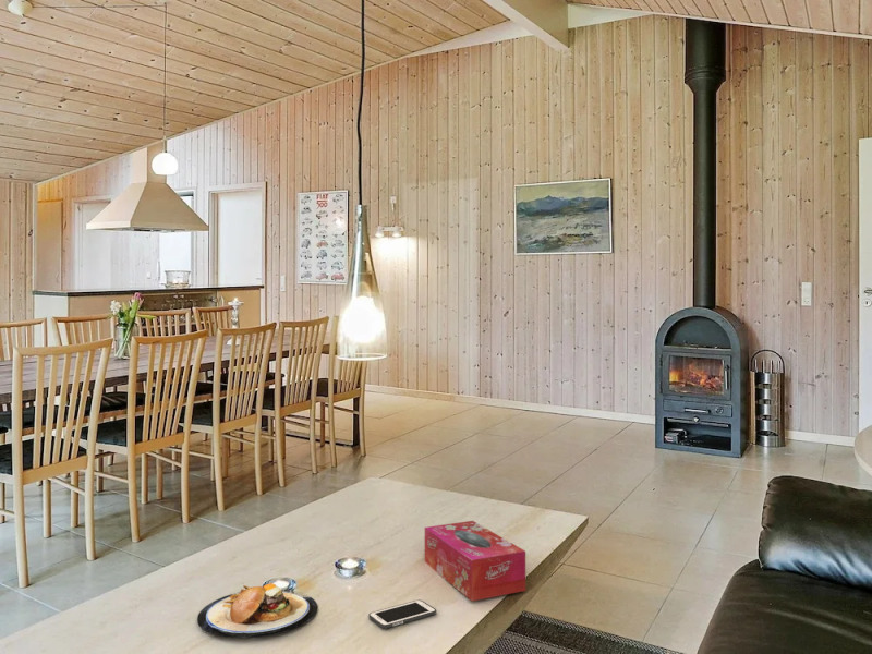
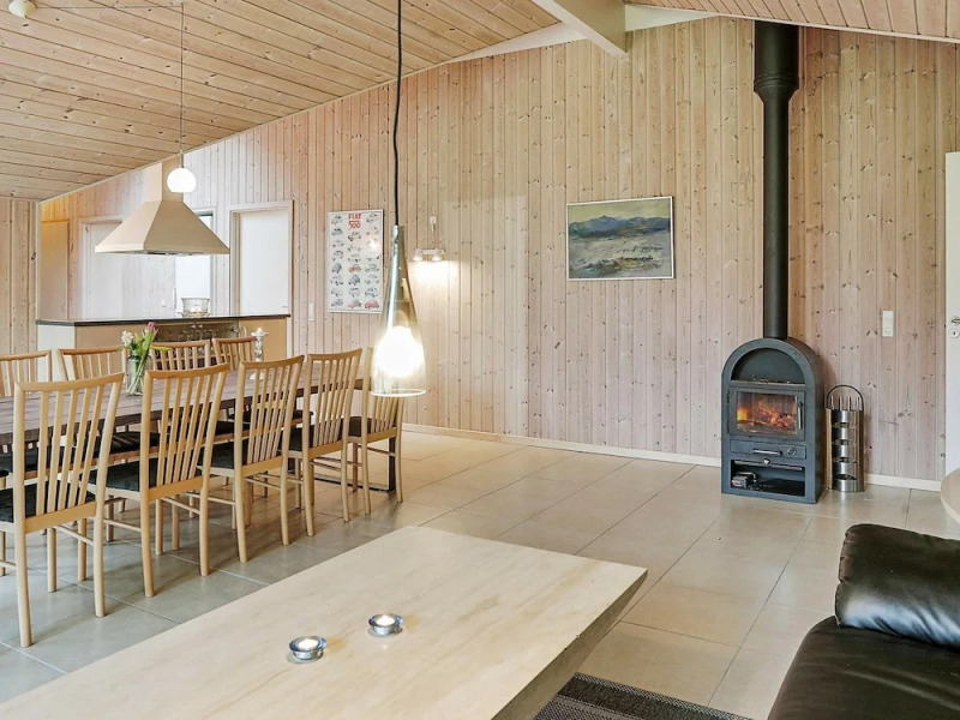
- cell phone (402, 614)
- tissue box (472, 557)
- plate (258, 595)
